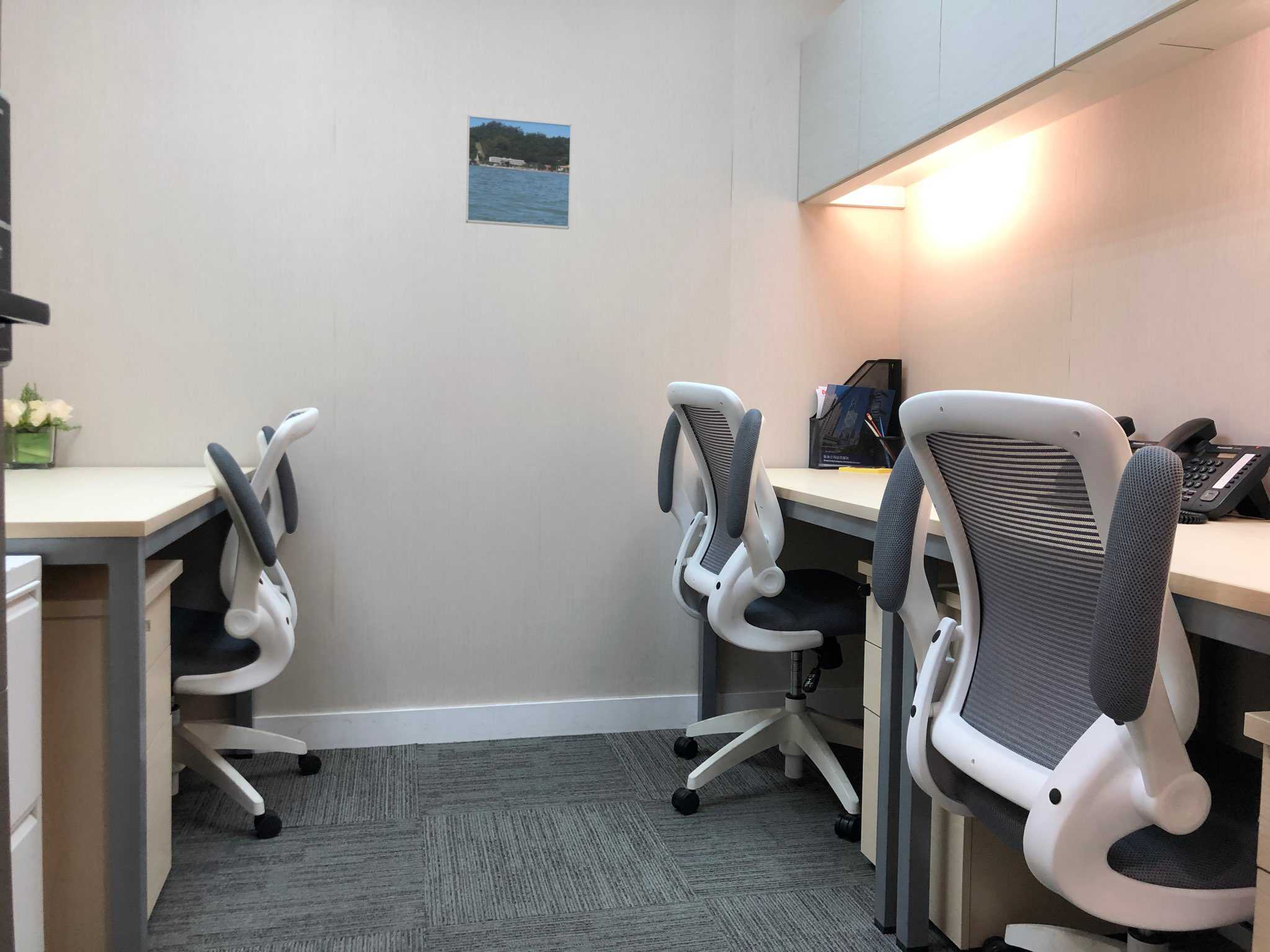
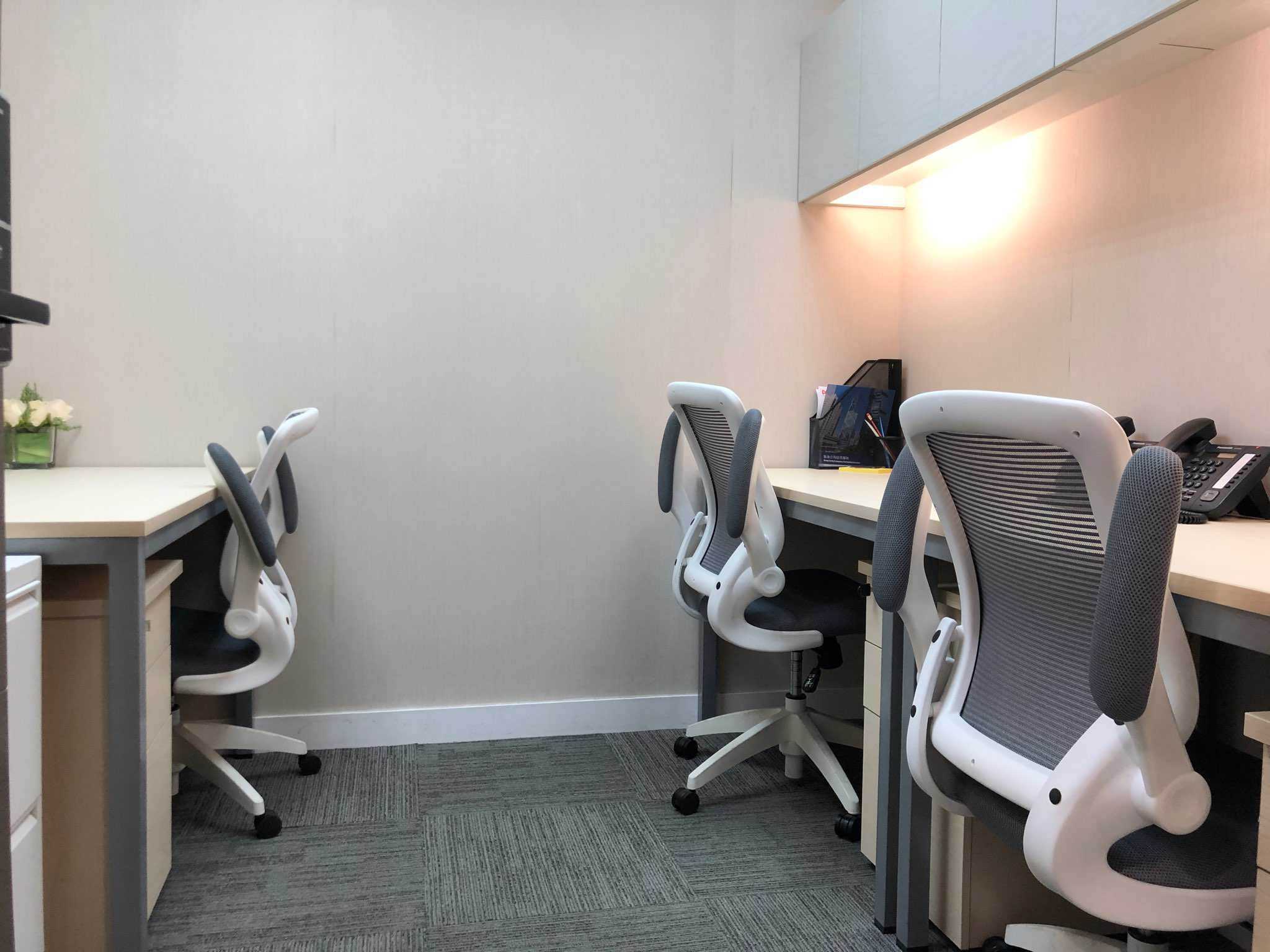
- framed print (518, 173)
